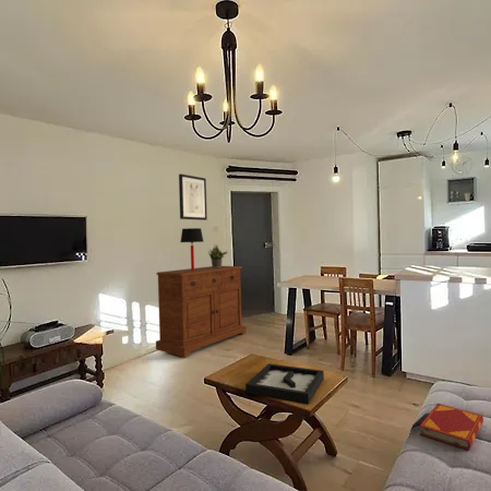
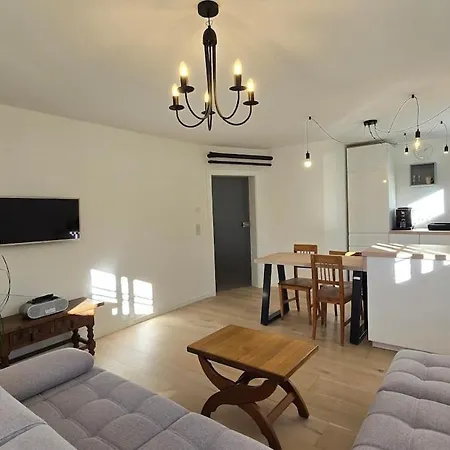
- potted plant (218, 255)
- decorative tray (286, 381)
- hardback book (452, 424)
- wall art (193, 197)
- table lamp (192, 249)
- sideboard (203, 304)
